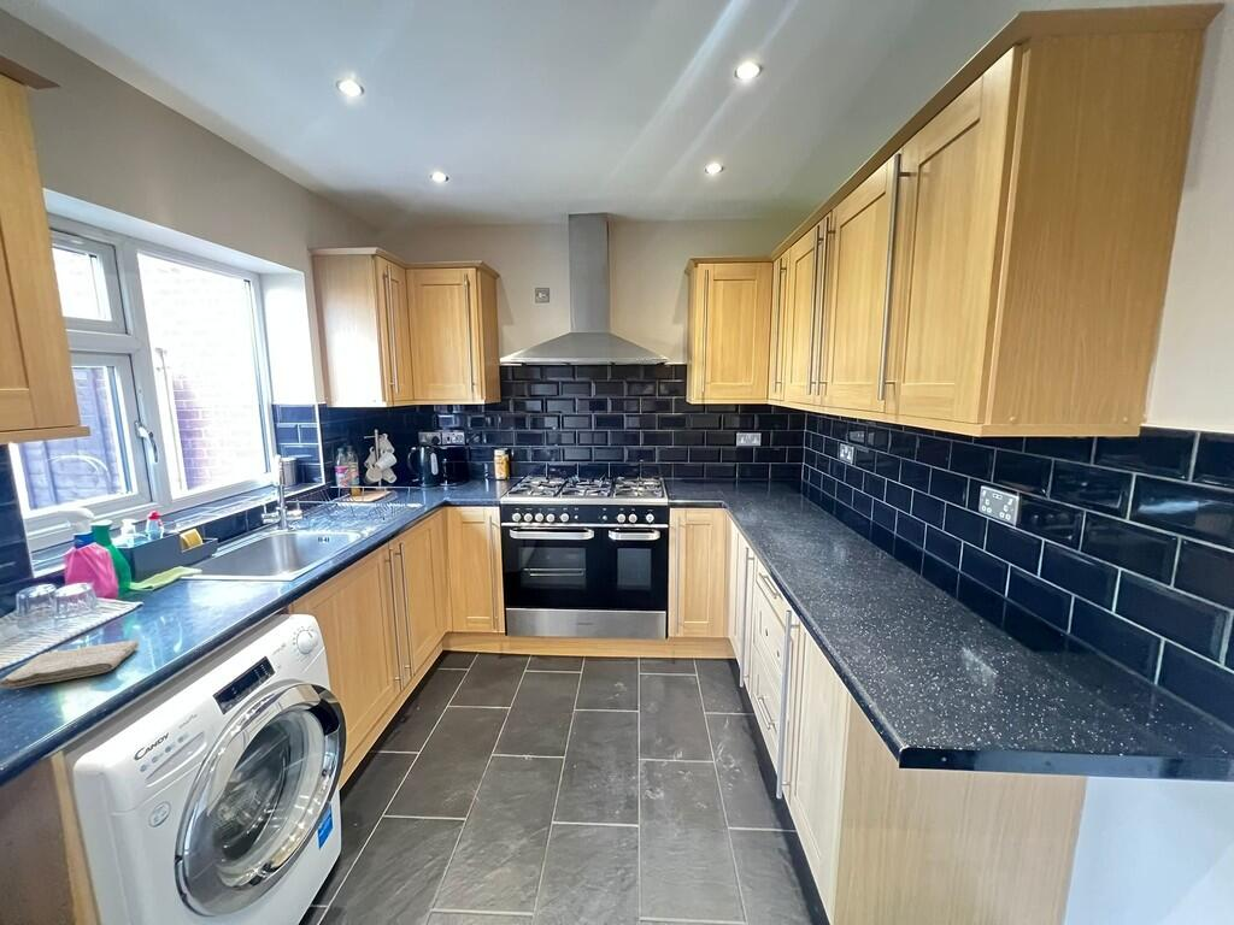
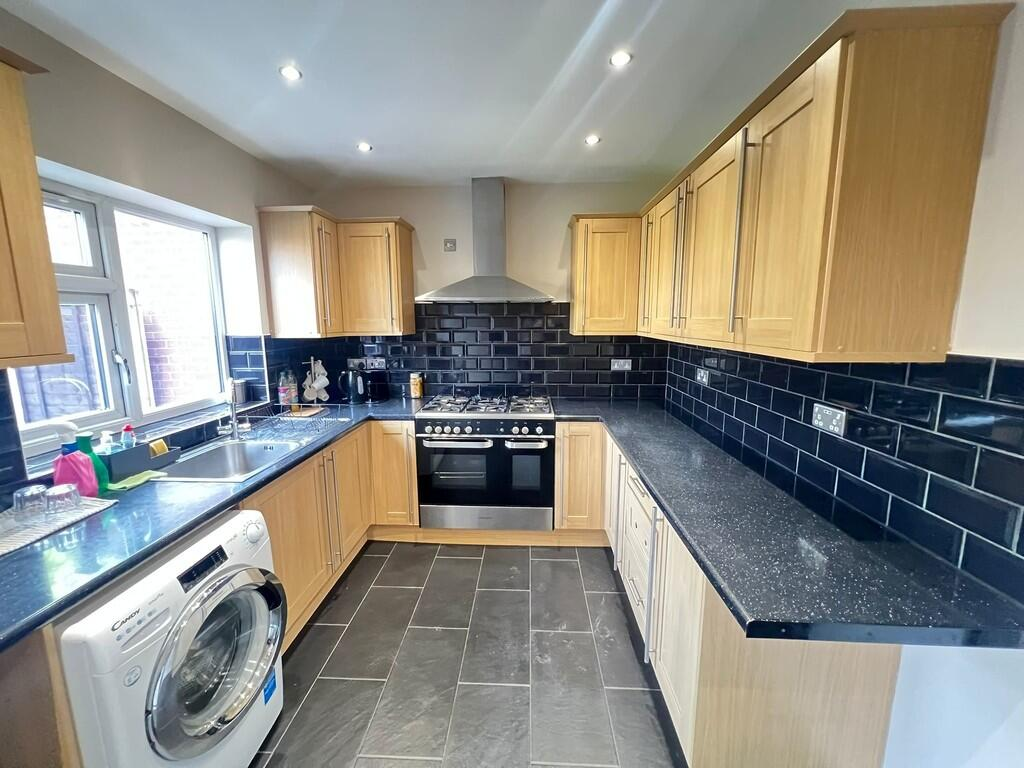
- washcloth (74, 661)
